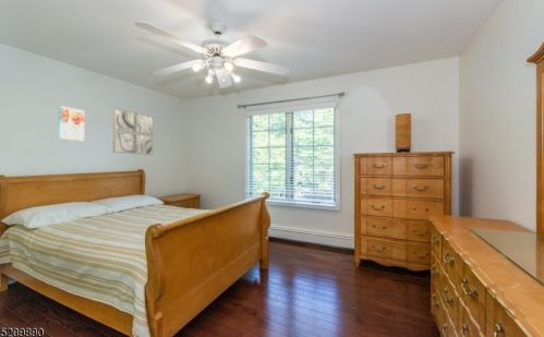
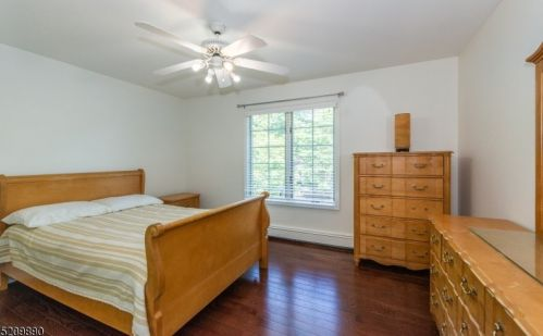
- wall art (71, 124)
- wall art (134, 132)
